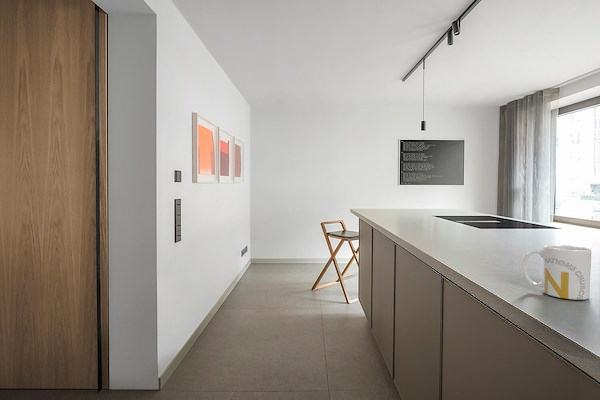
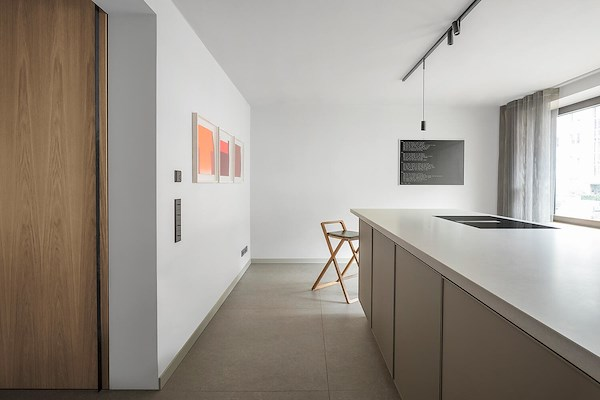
- mug (557, 270)
